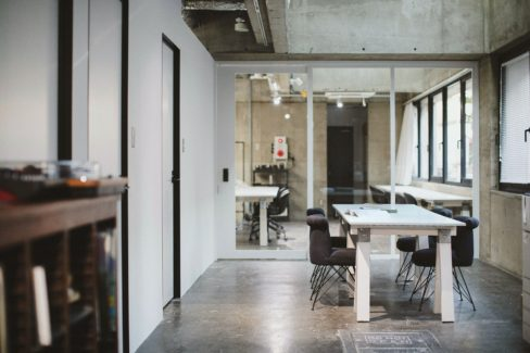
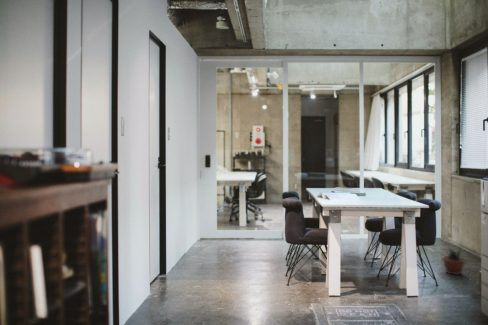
+ potted plant (456, 260)
